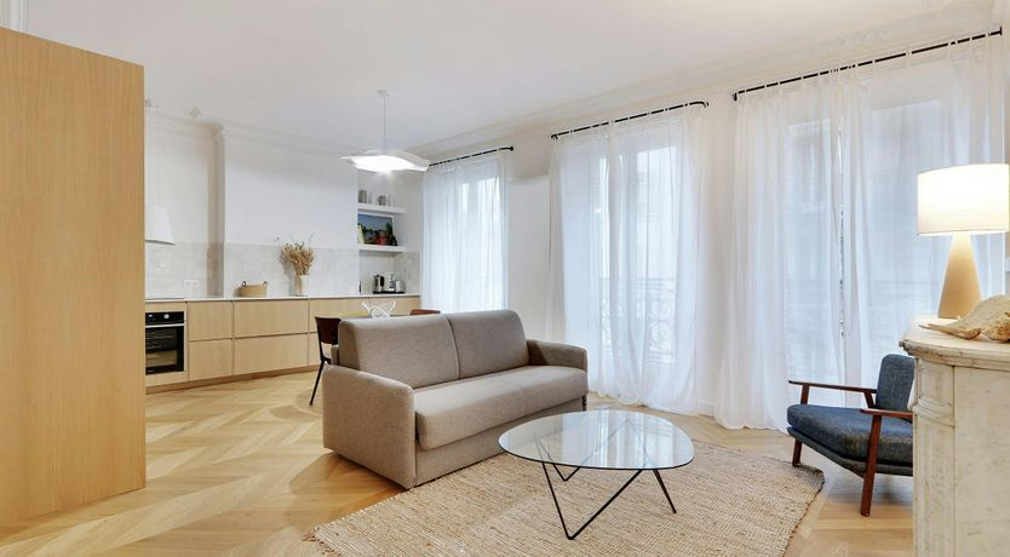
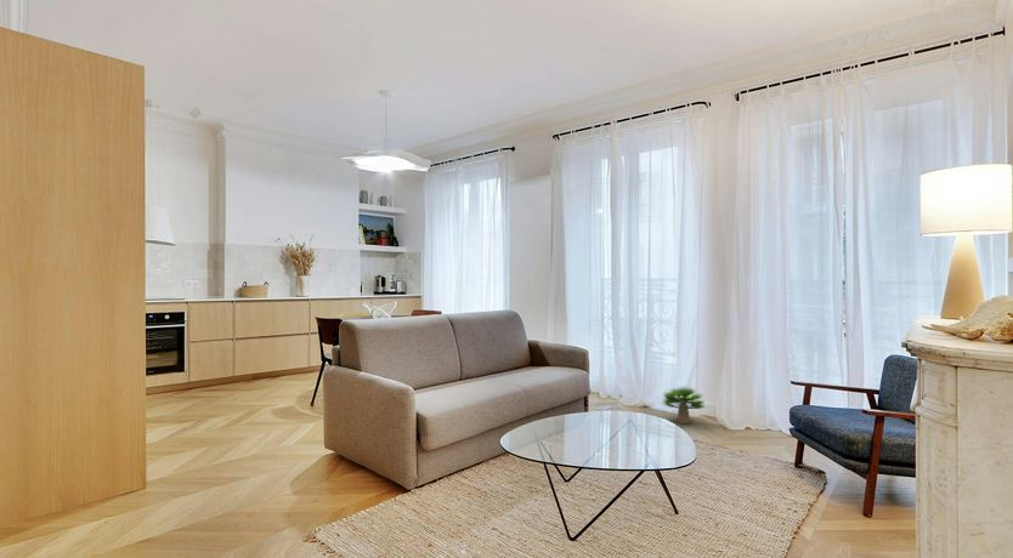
+ potted plant (683, 403)
